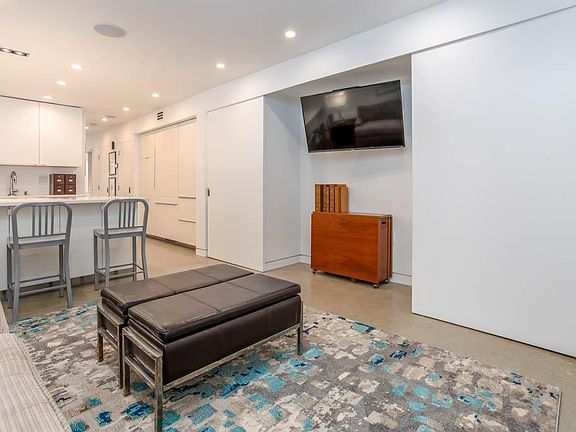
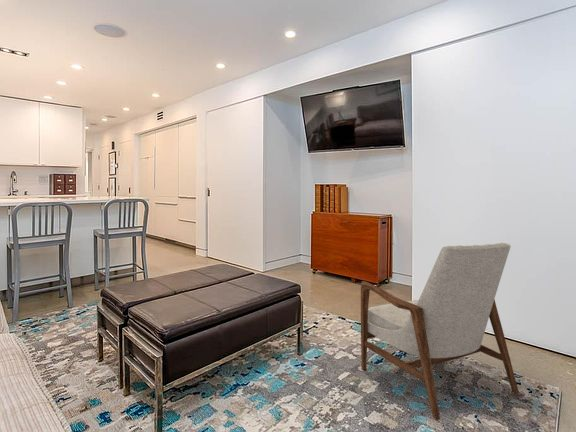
+ armchair (434, 310)
